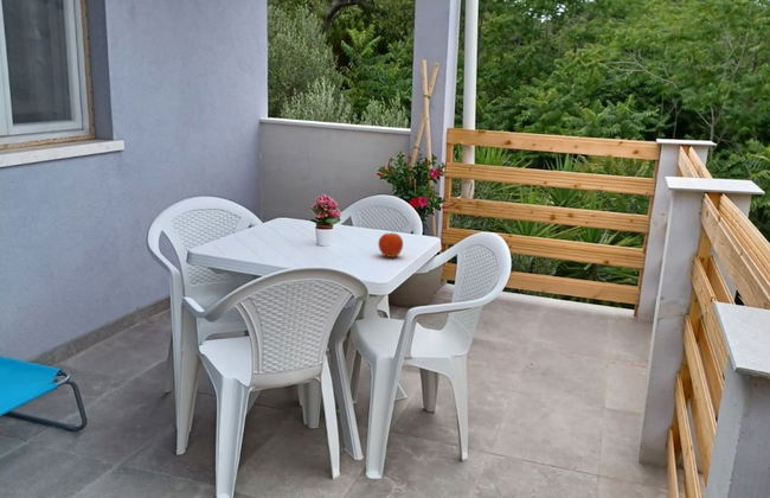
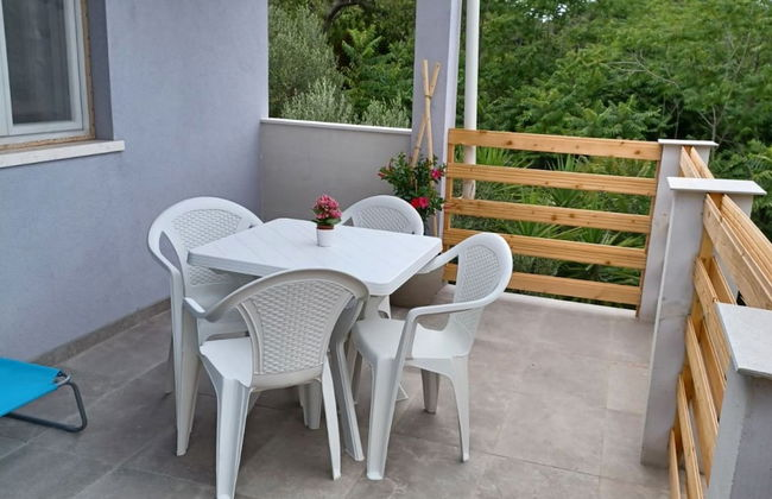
- fruit (390, 244)
